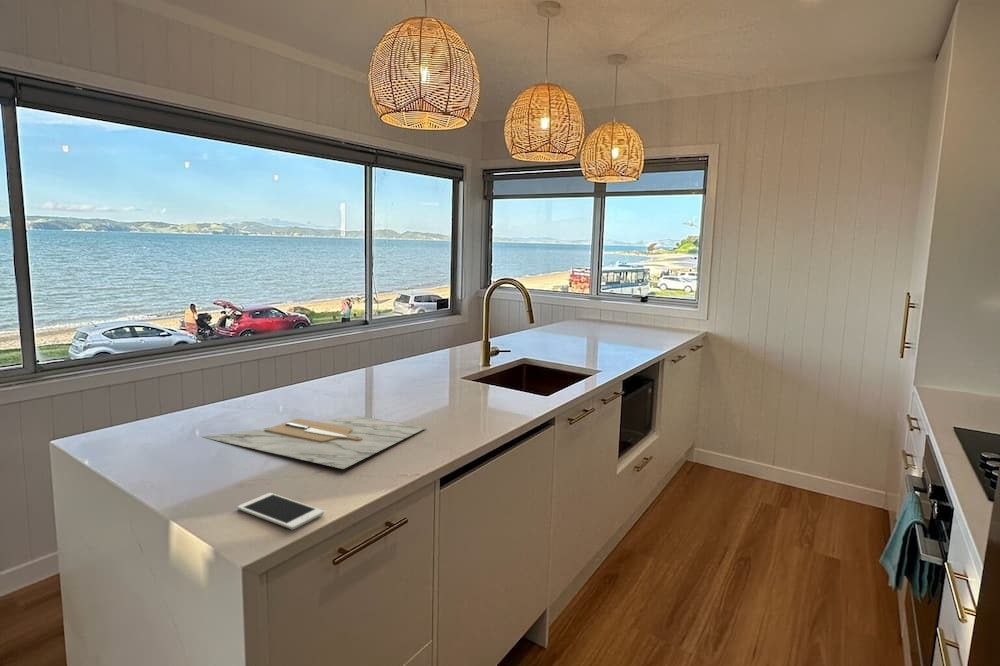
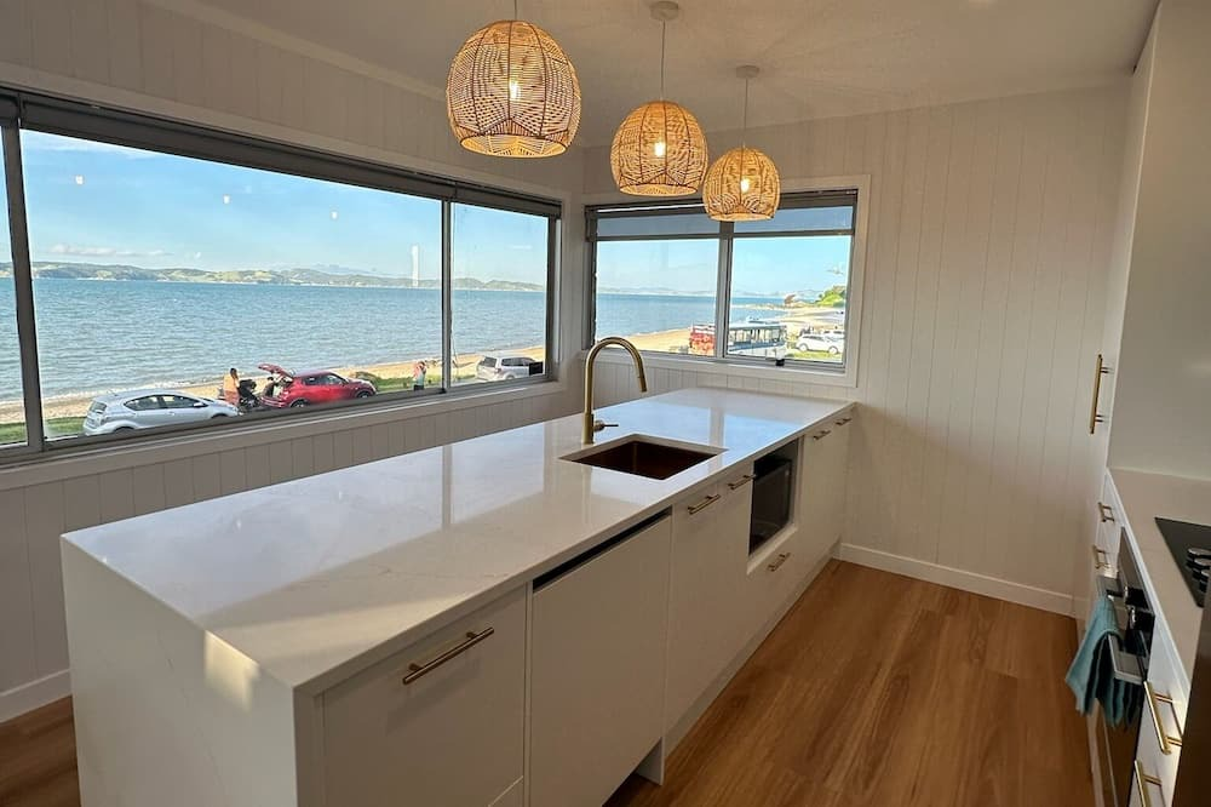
- cutting board (315, 429)
- cell phone (280, 510)
